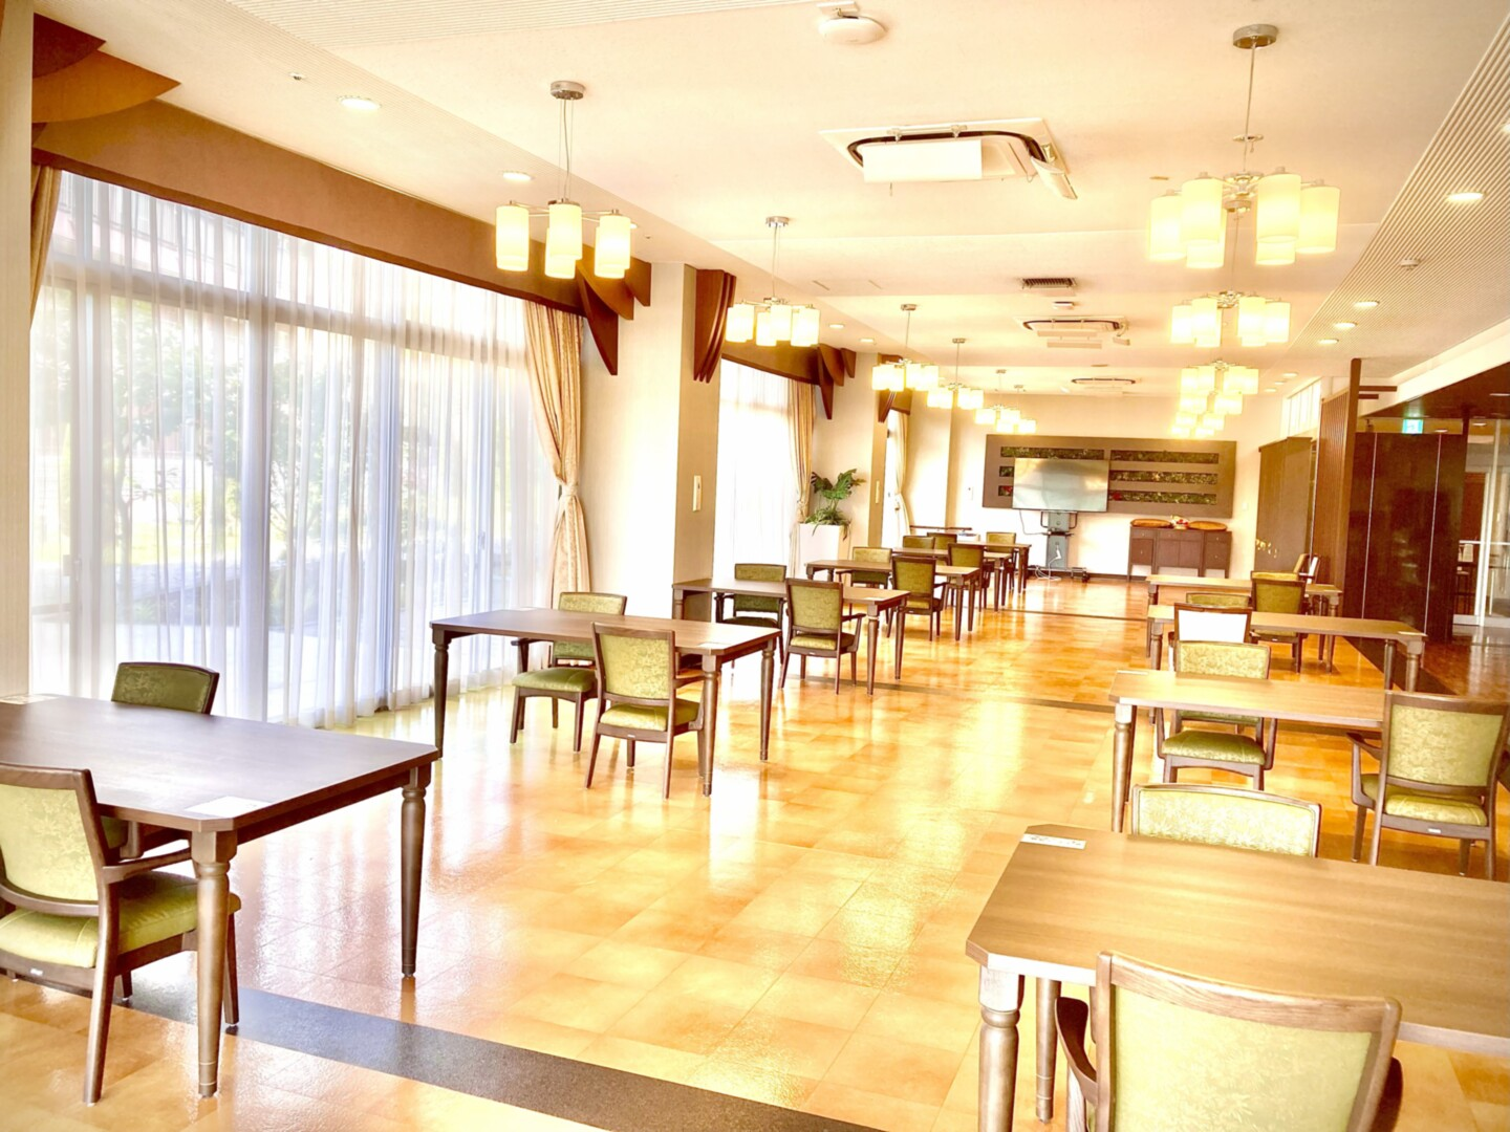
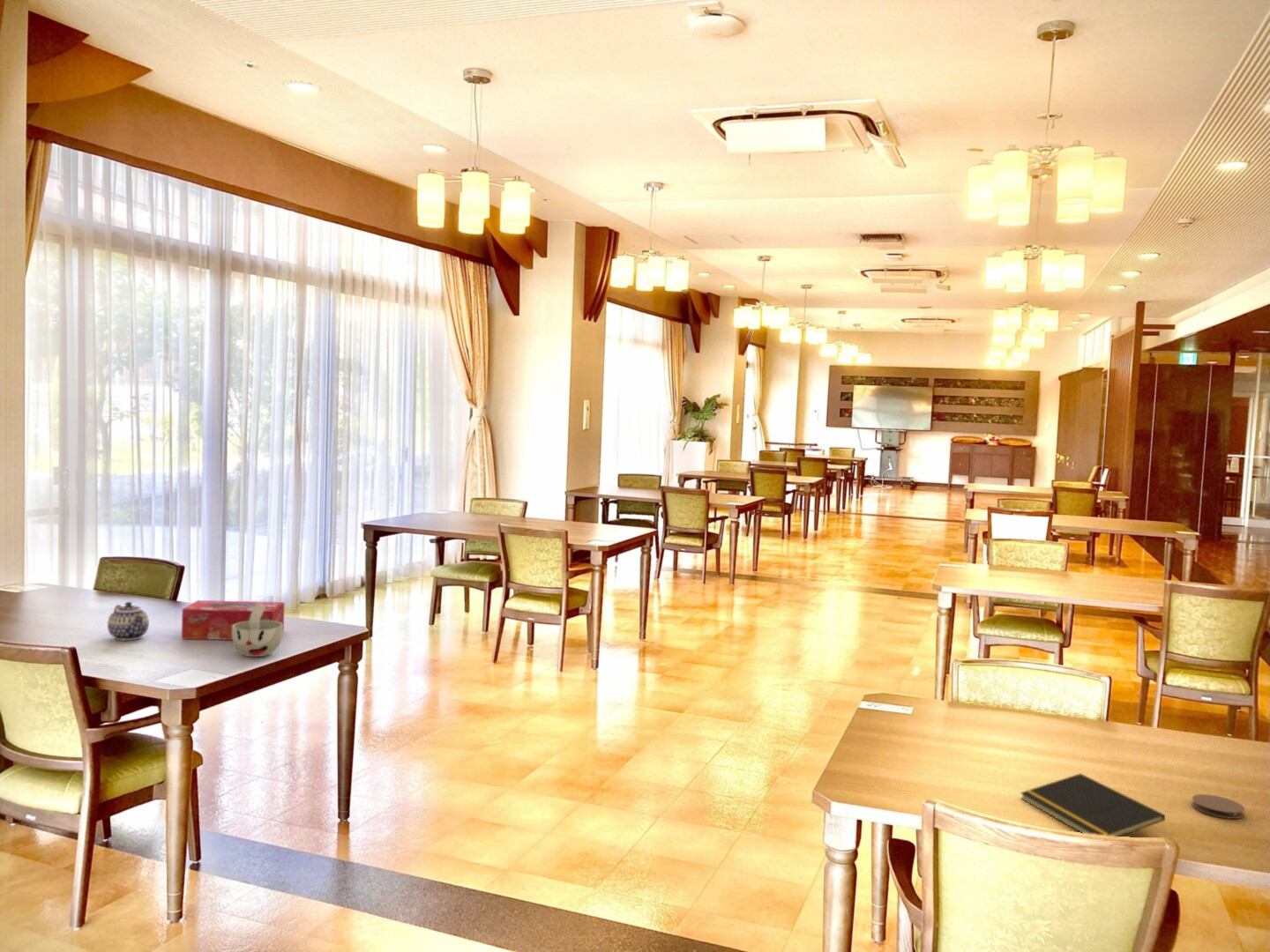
+ coaster (1217, 806)
+ tissue box (234, 620)
+ cup (259, 628)
+ teapot (128, 620)
+ notepad (1089, 806)
